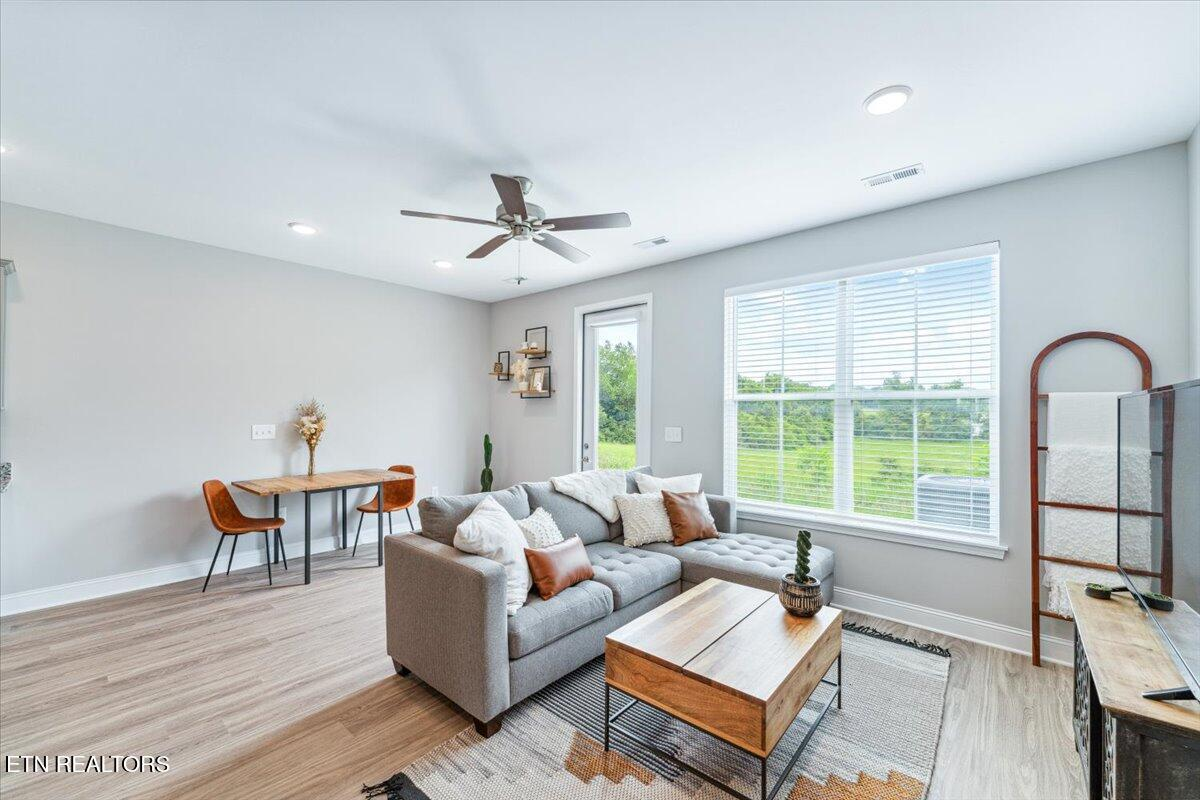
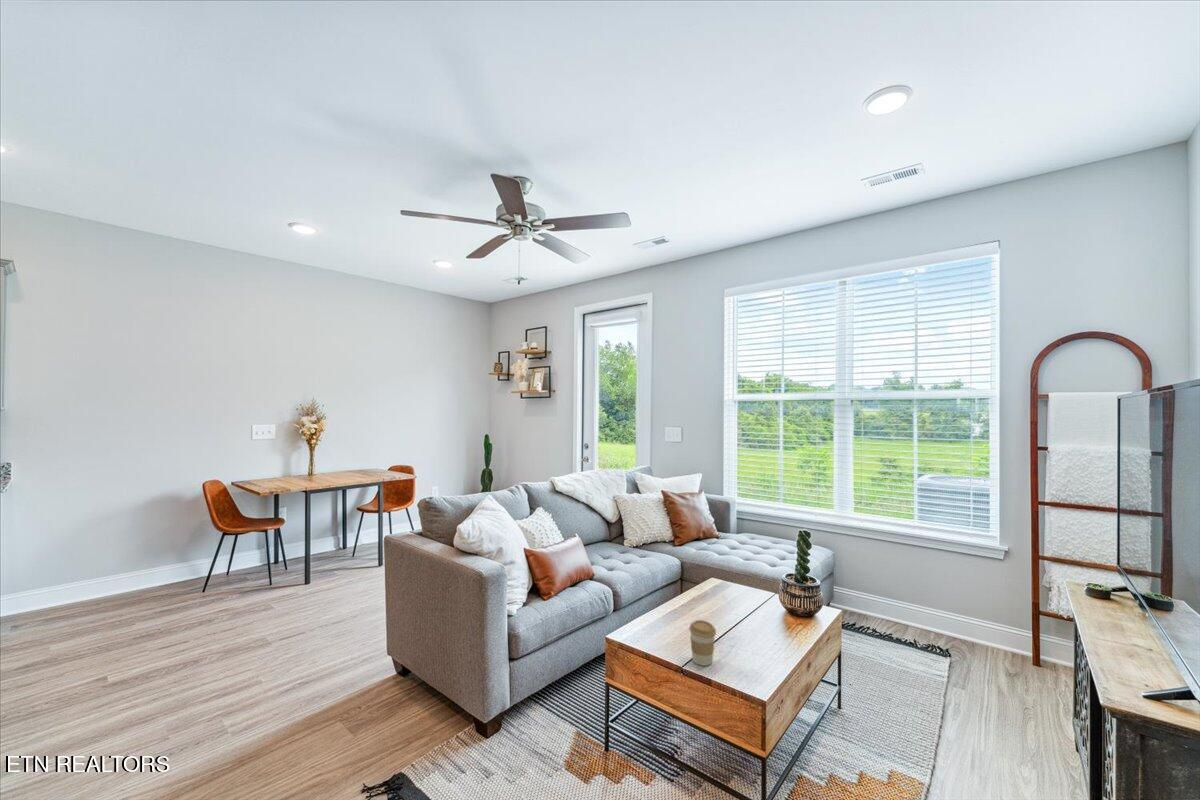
+ coffee cup (702, 642)
